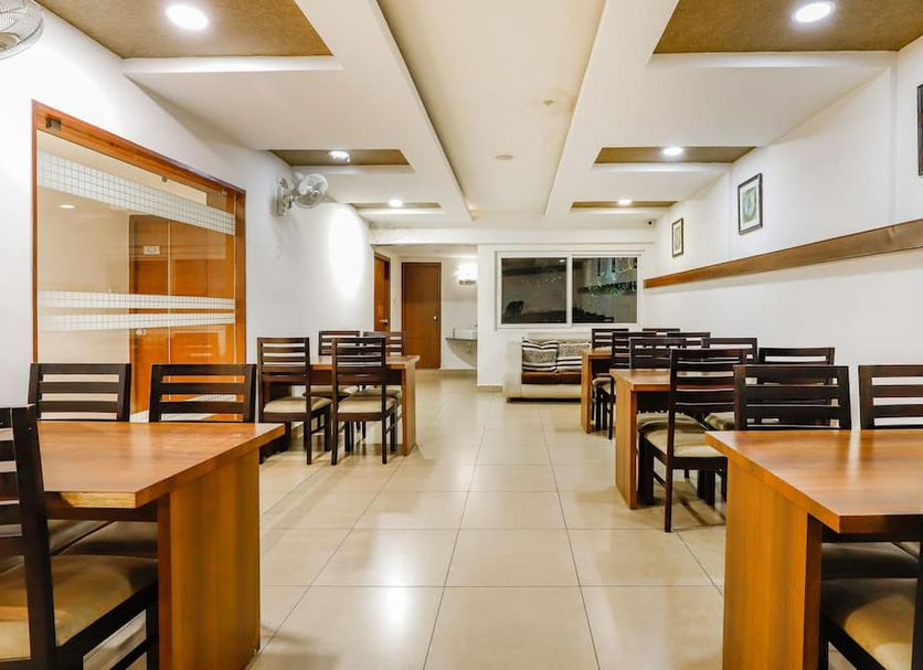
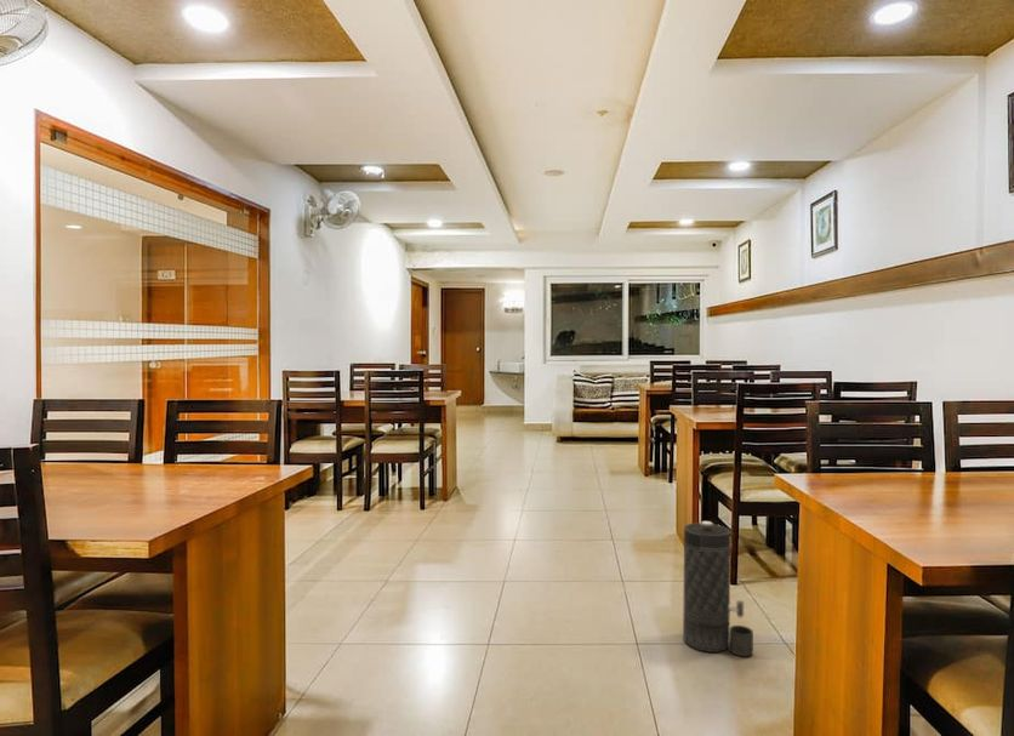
+ canister (714, 583)
